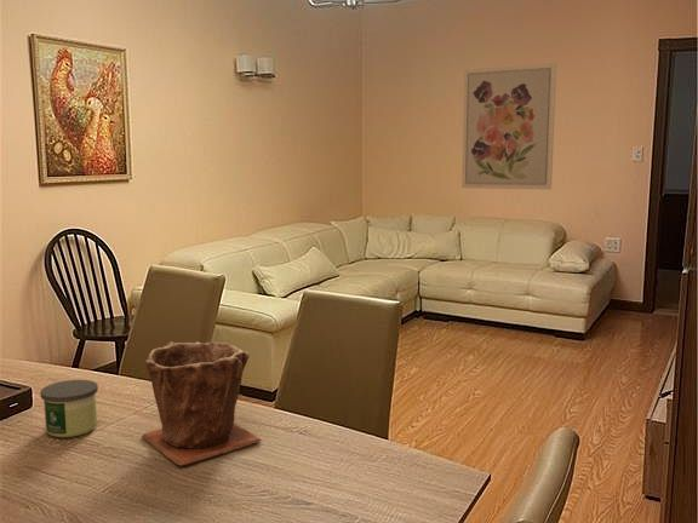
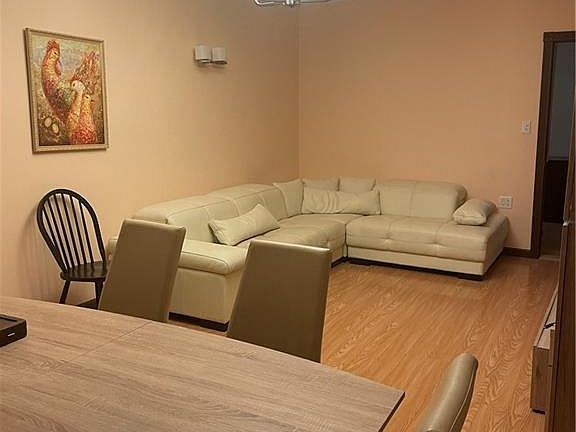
- candle (70, 408)
- wall art (507, 128)
- plant pot (200, 393)
